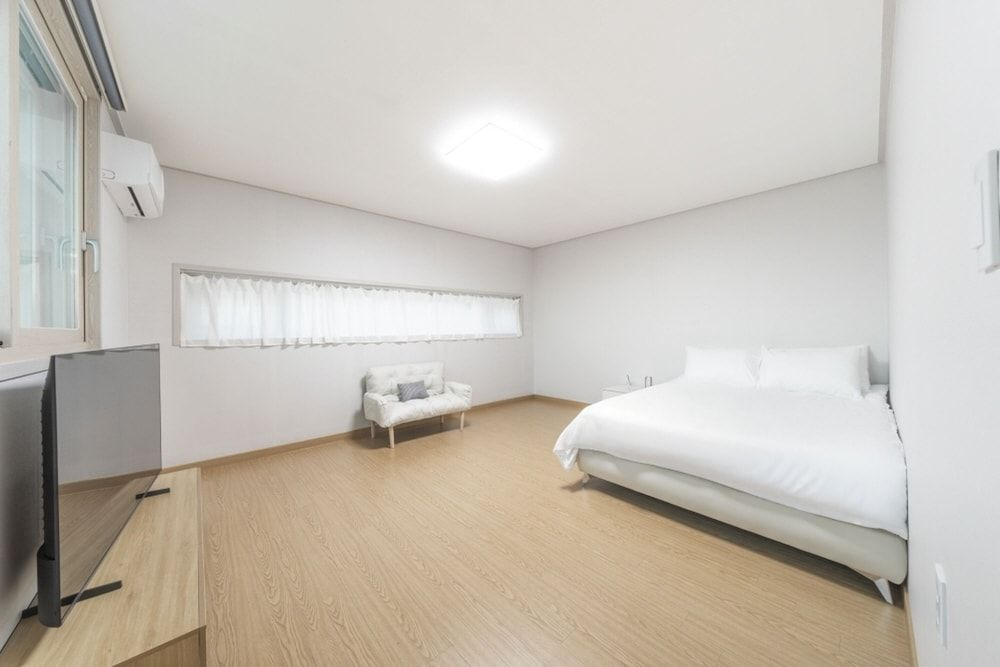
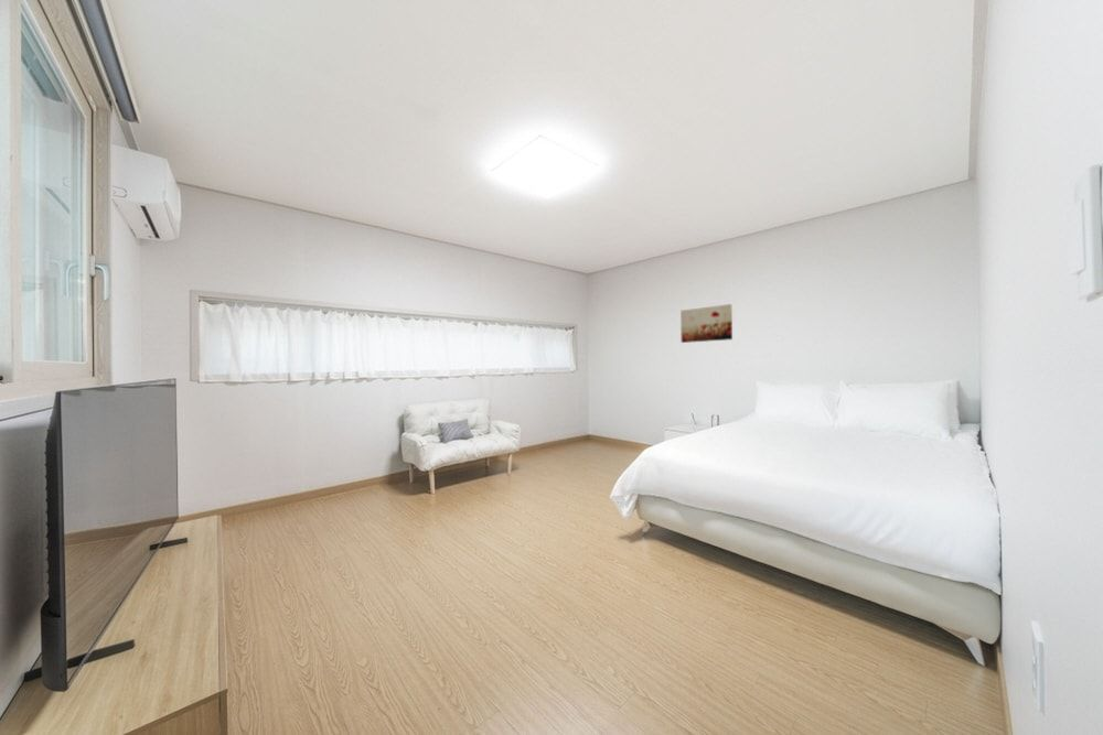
+ wall art (705, 324)
